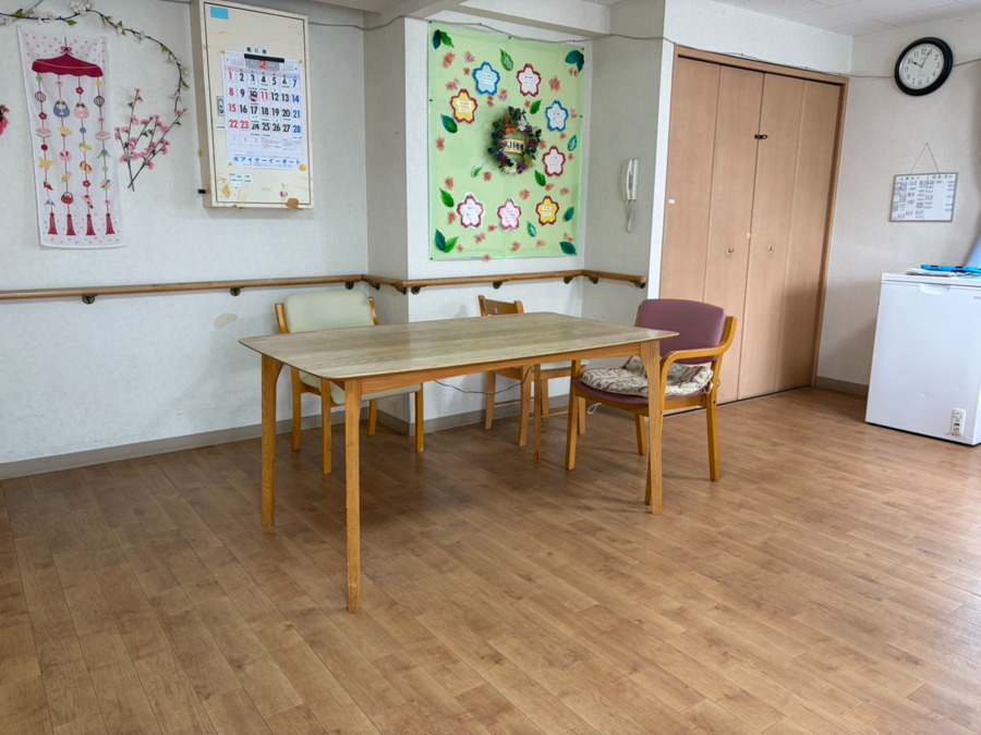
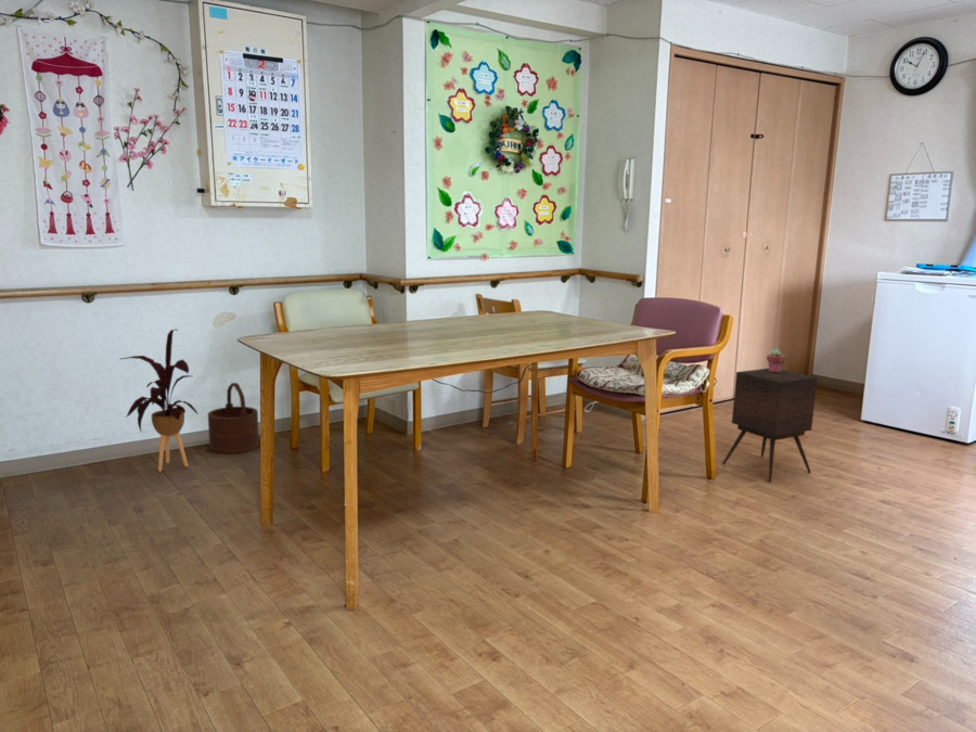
+ house plant (159, 400)
+ wooden bucket (232, 414)
+ side table (770, 422)
+ potted succulent (775, 359)
